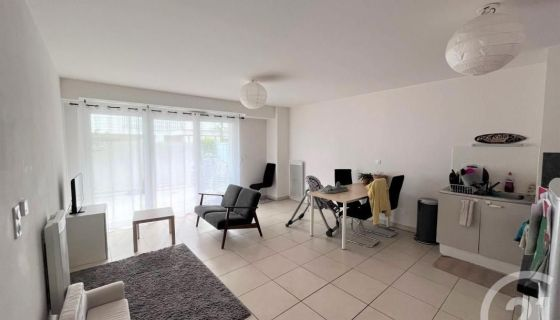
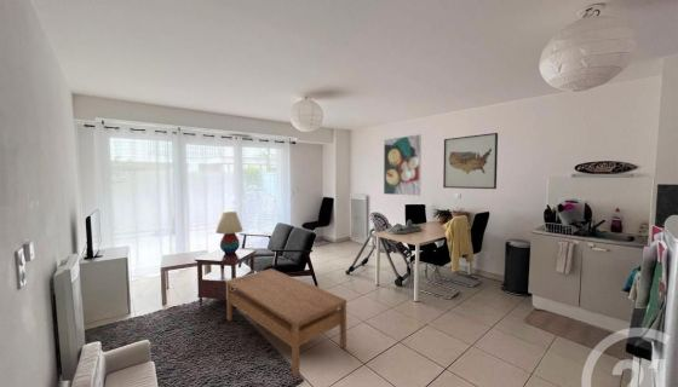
+ coffee table (281, 310)
+ side table (228, 277)
+ table lamp (229, 231)
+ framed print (401, 166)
+ wall art (469, 162)
